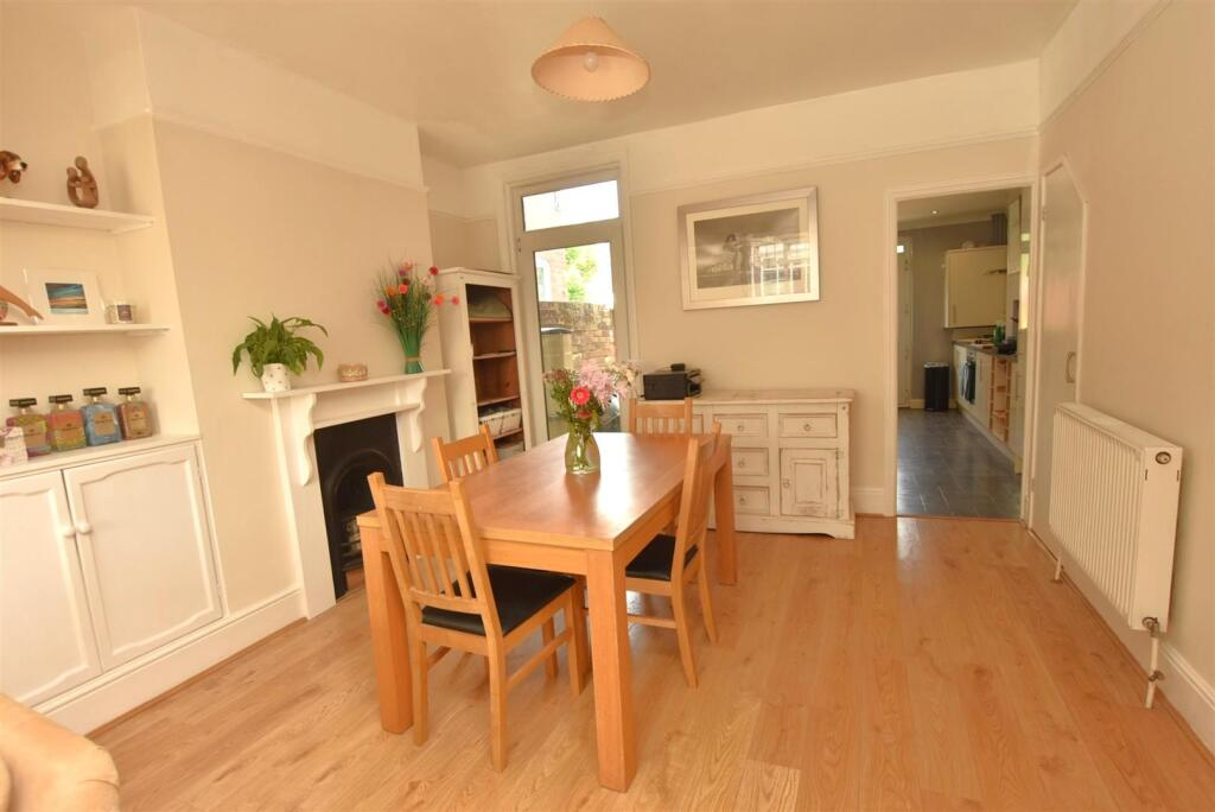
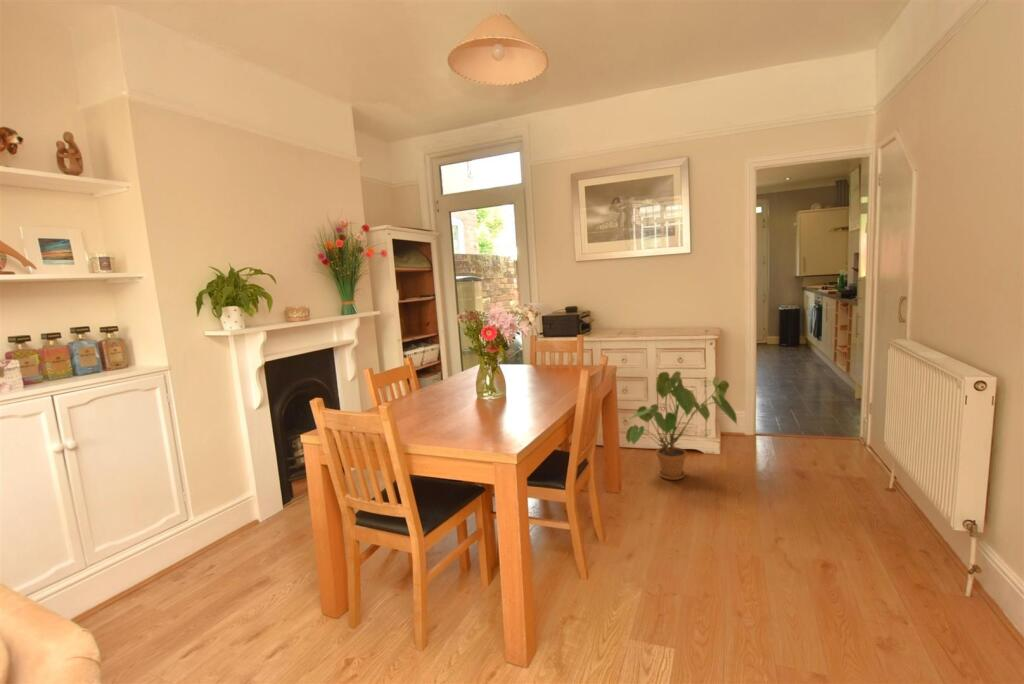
+ house plant (679, 423)
